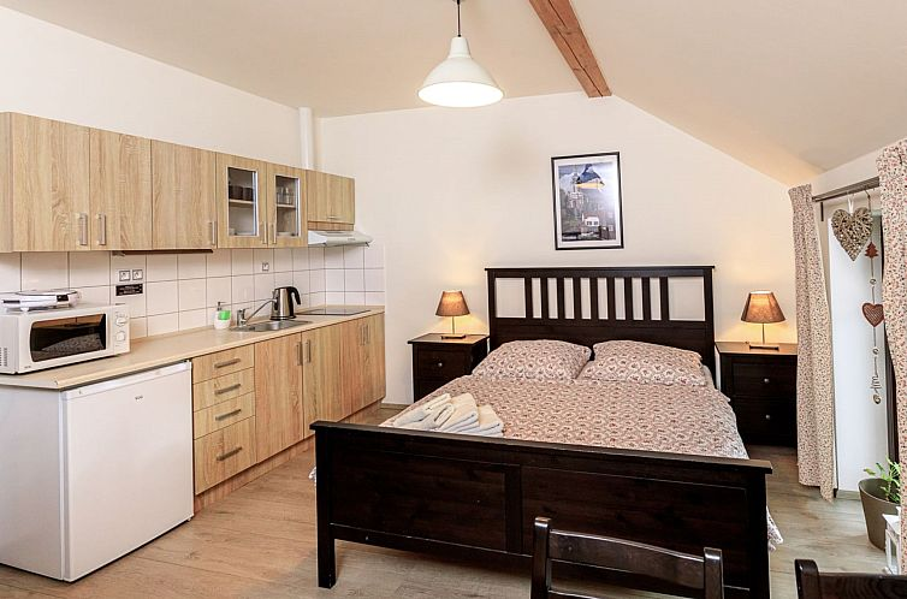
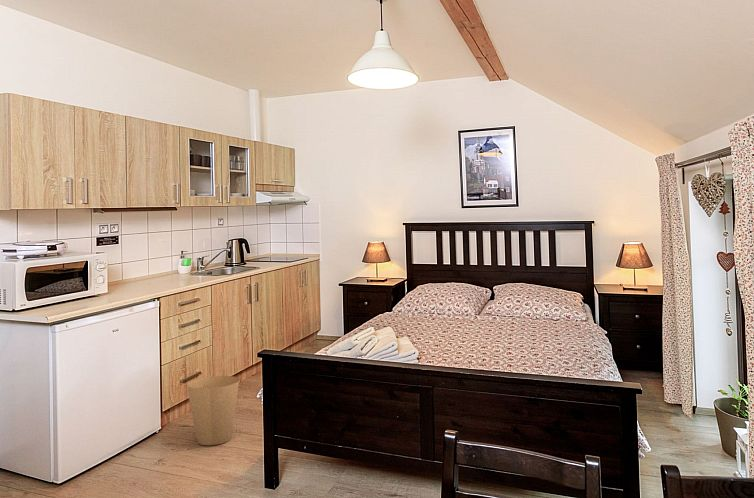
+ trash can (213, 410)
